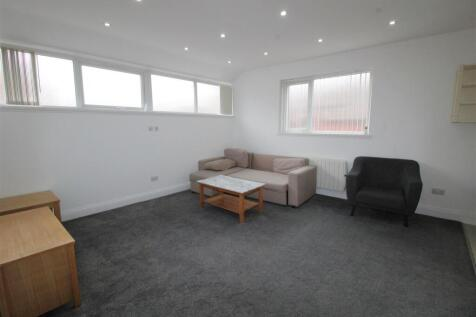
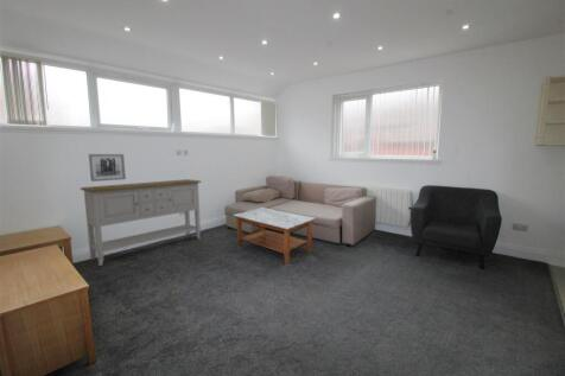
+ wall art (107, 166)
+ sideboard (150, 216)
